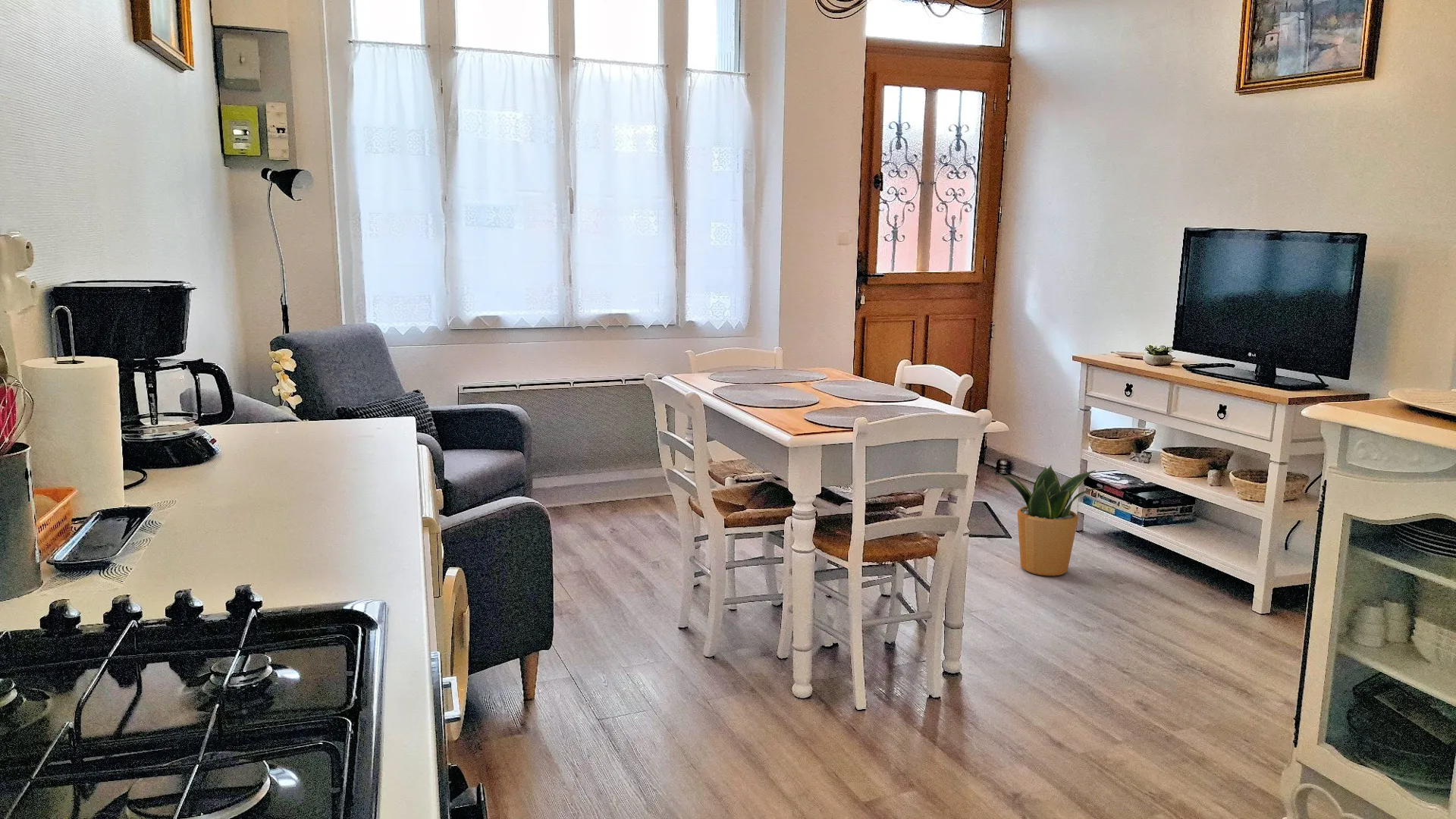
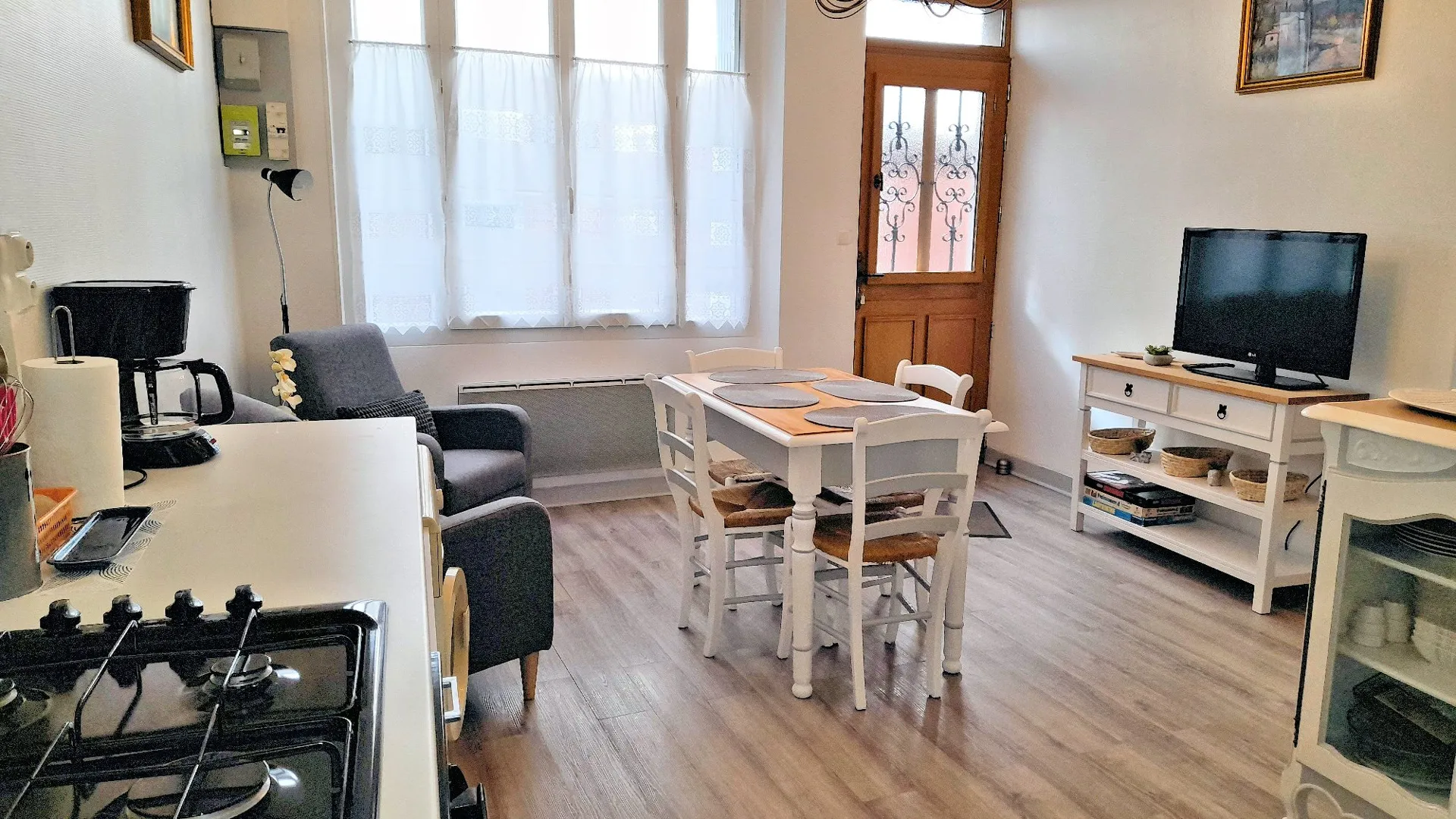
- potted plant (1044, 519)
